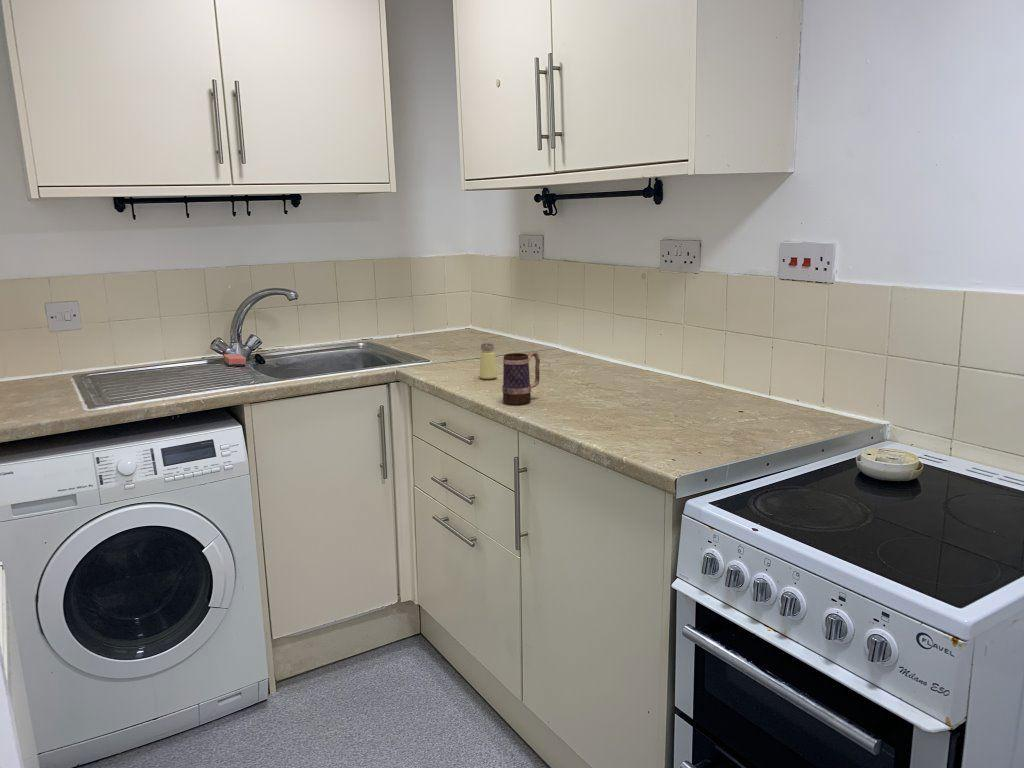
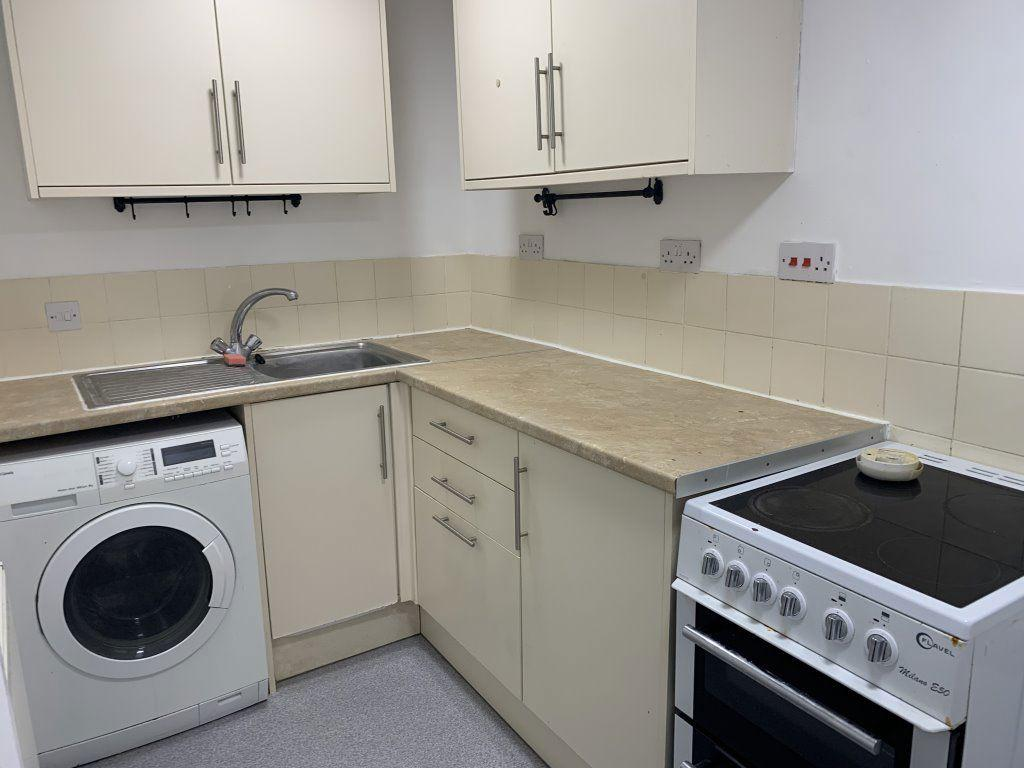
- mug (522, 376)
- saltshaker (487, 360)
